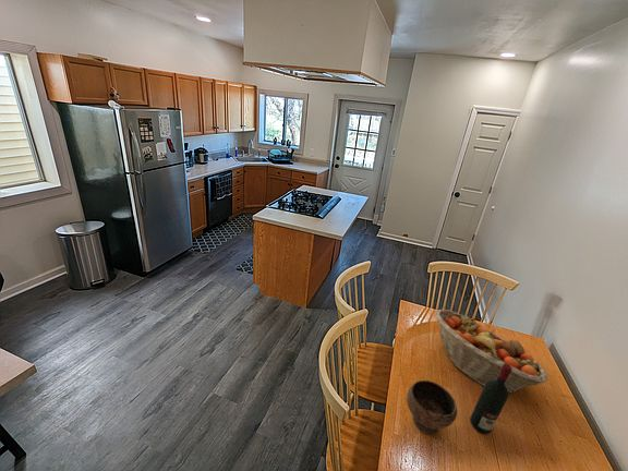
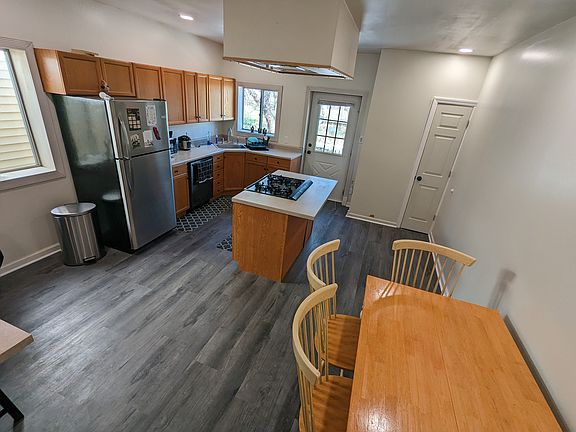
- bowl (428, 409)
- fruit basket (482, 347)
- alcohol (493, 397)
